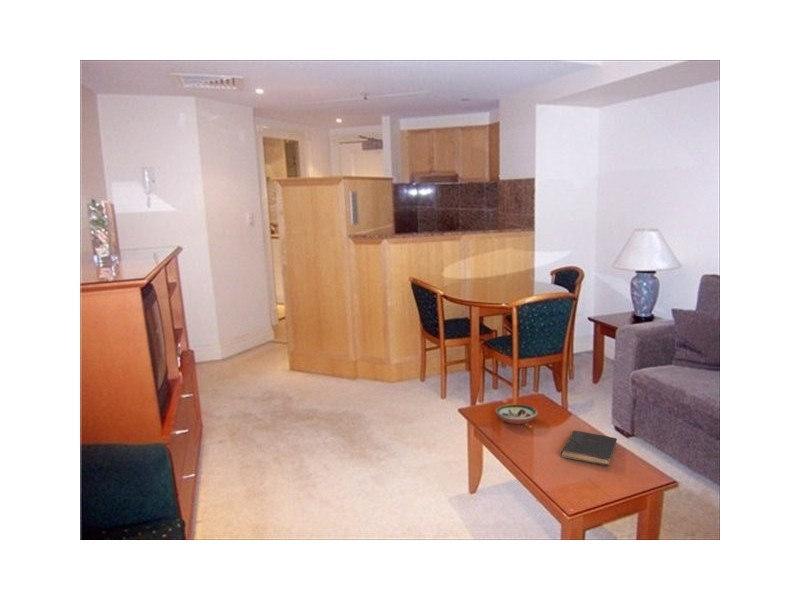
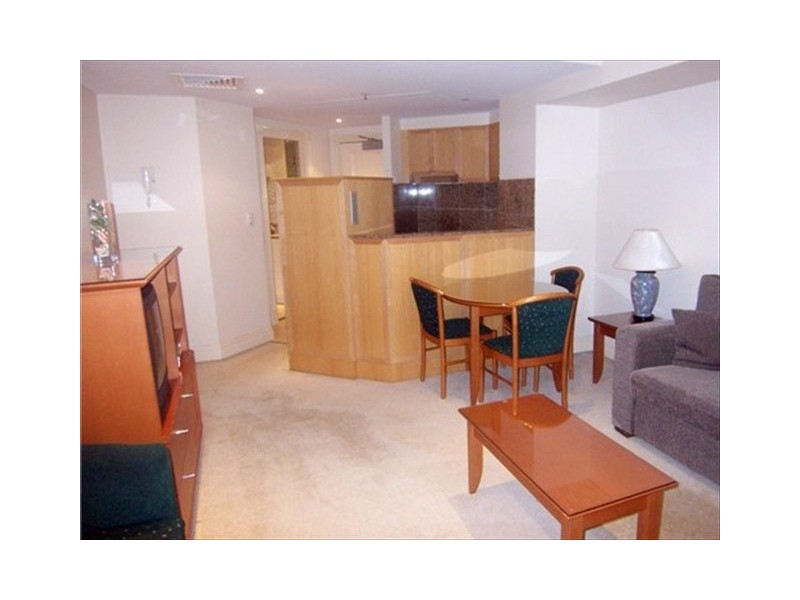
- book (589, 446)
- decorative bowl (516, 415)
